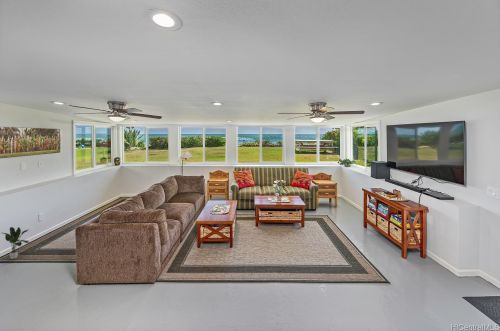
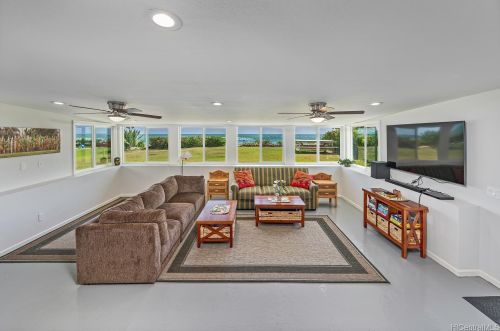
- potted plant (15, 242)
